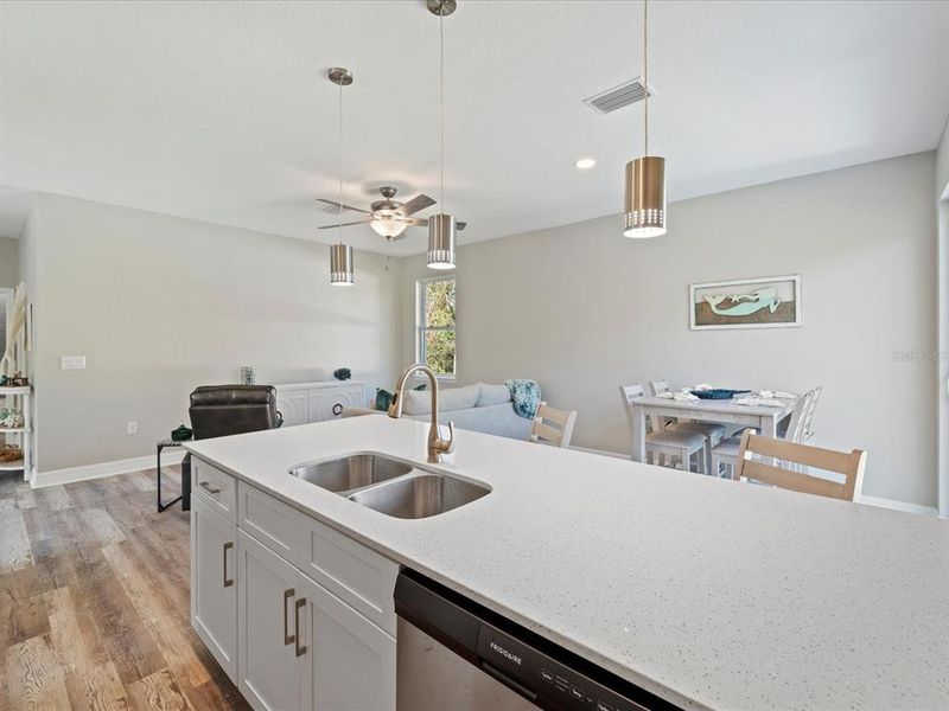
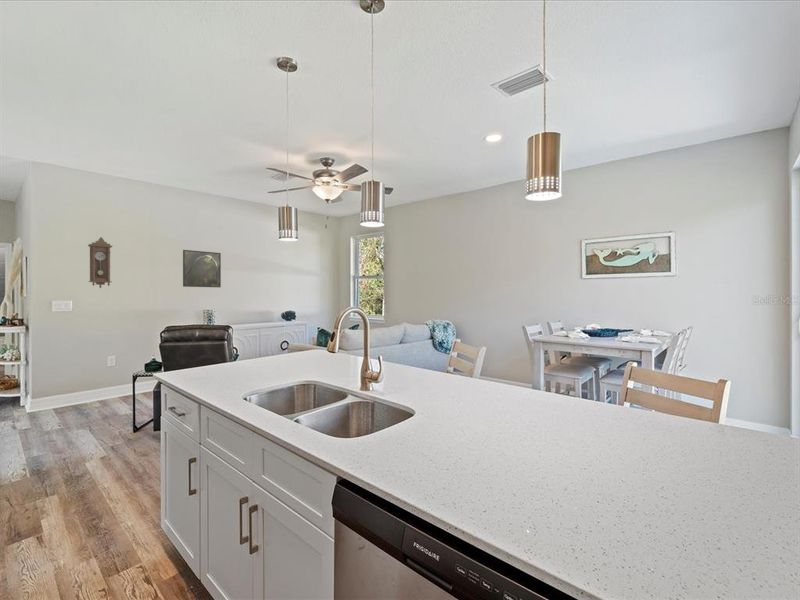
+ pendulum clock (100, 262)
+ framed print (202, 269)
